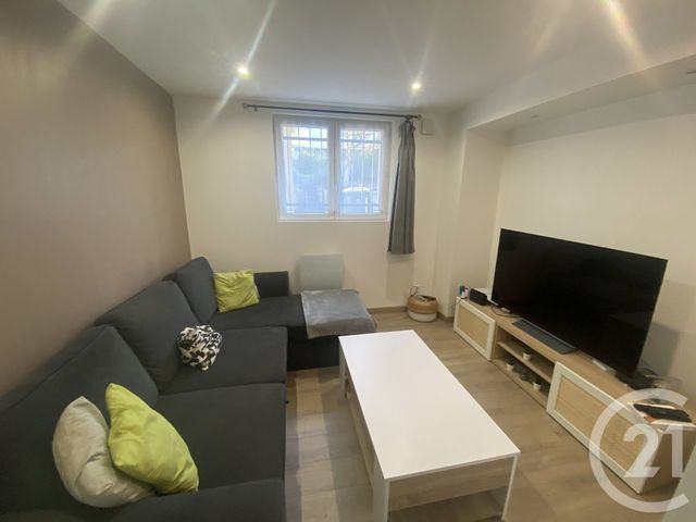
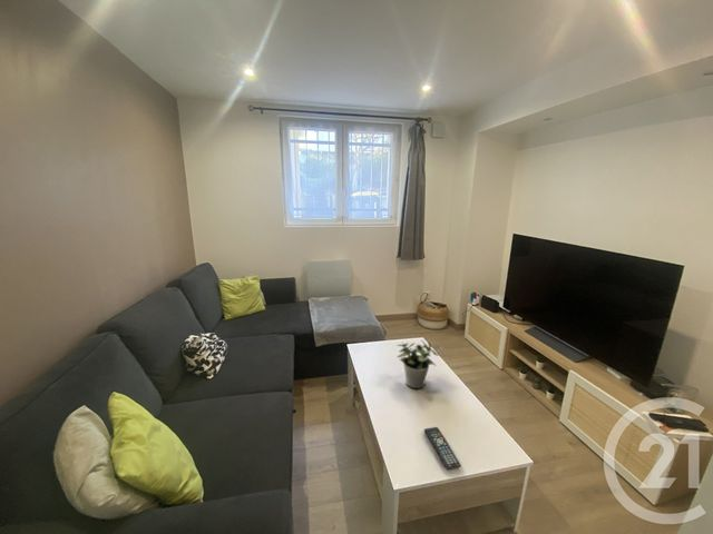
+ potted plant (414, 360)
+ remote control (440, 446)
